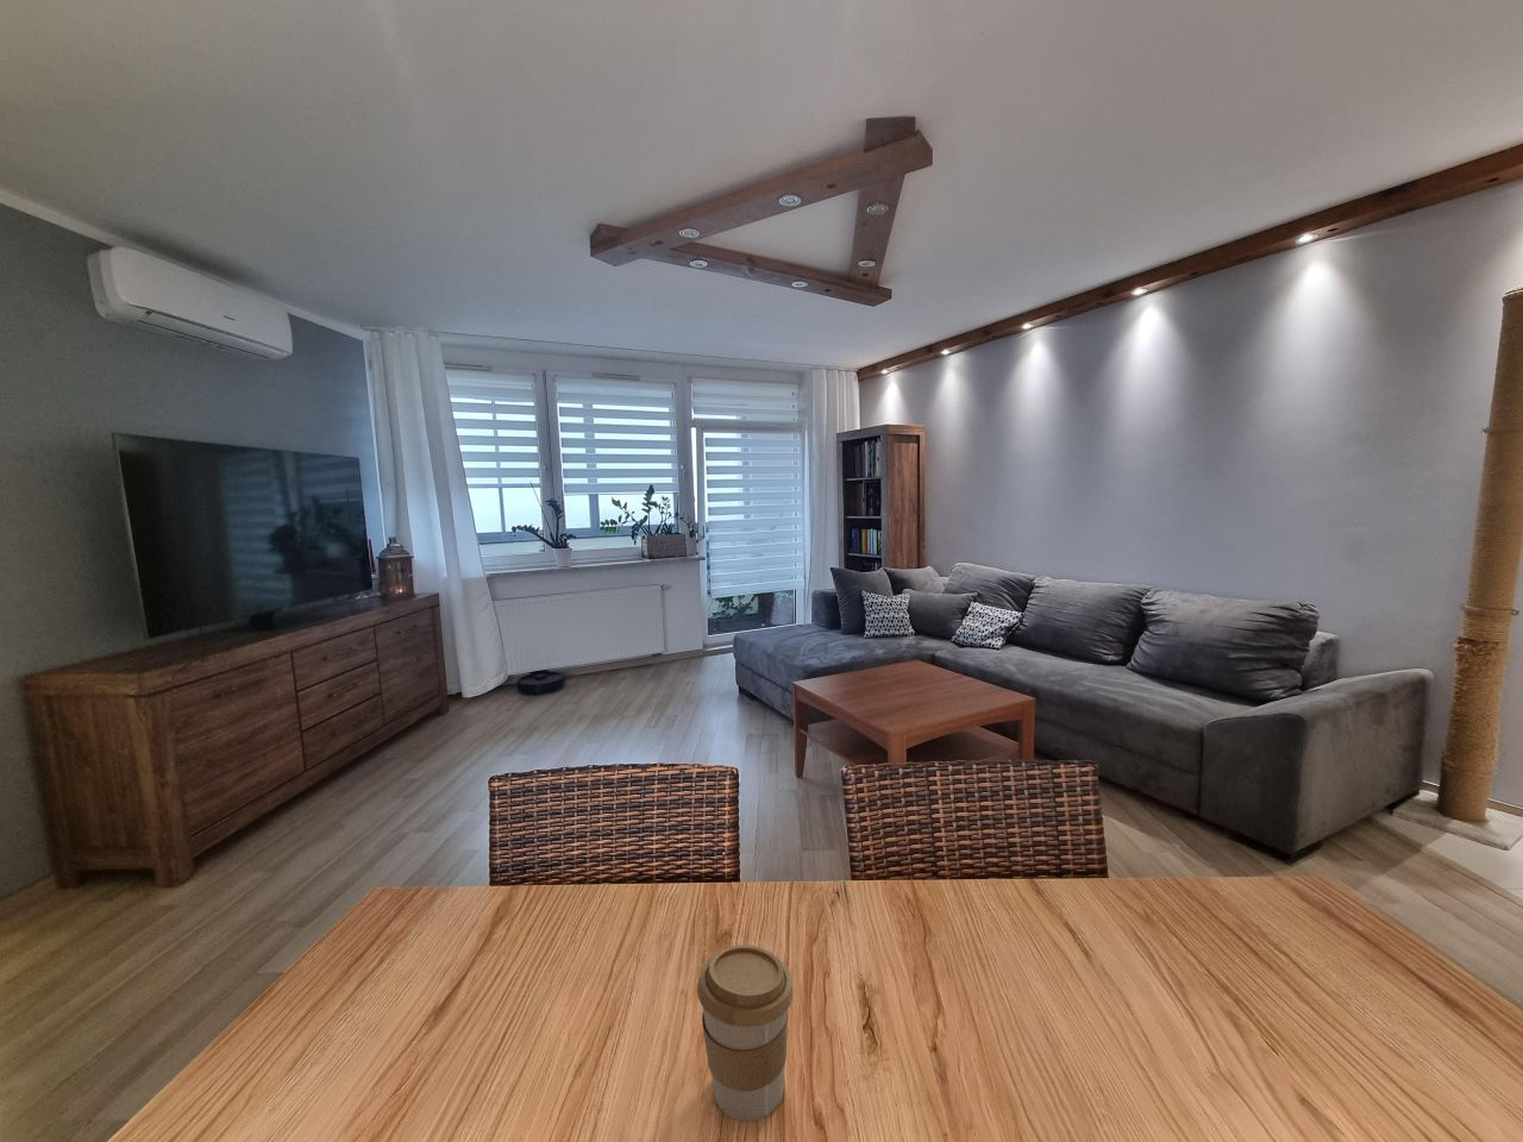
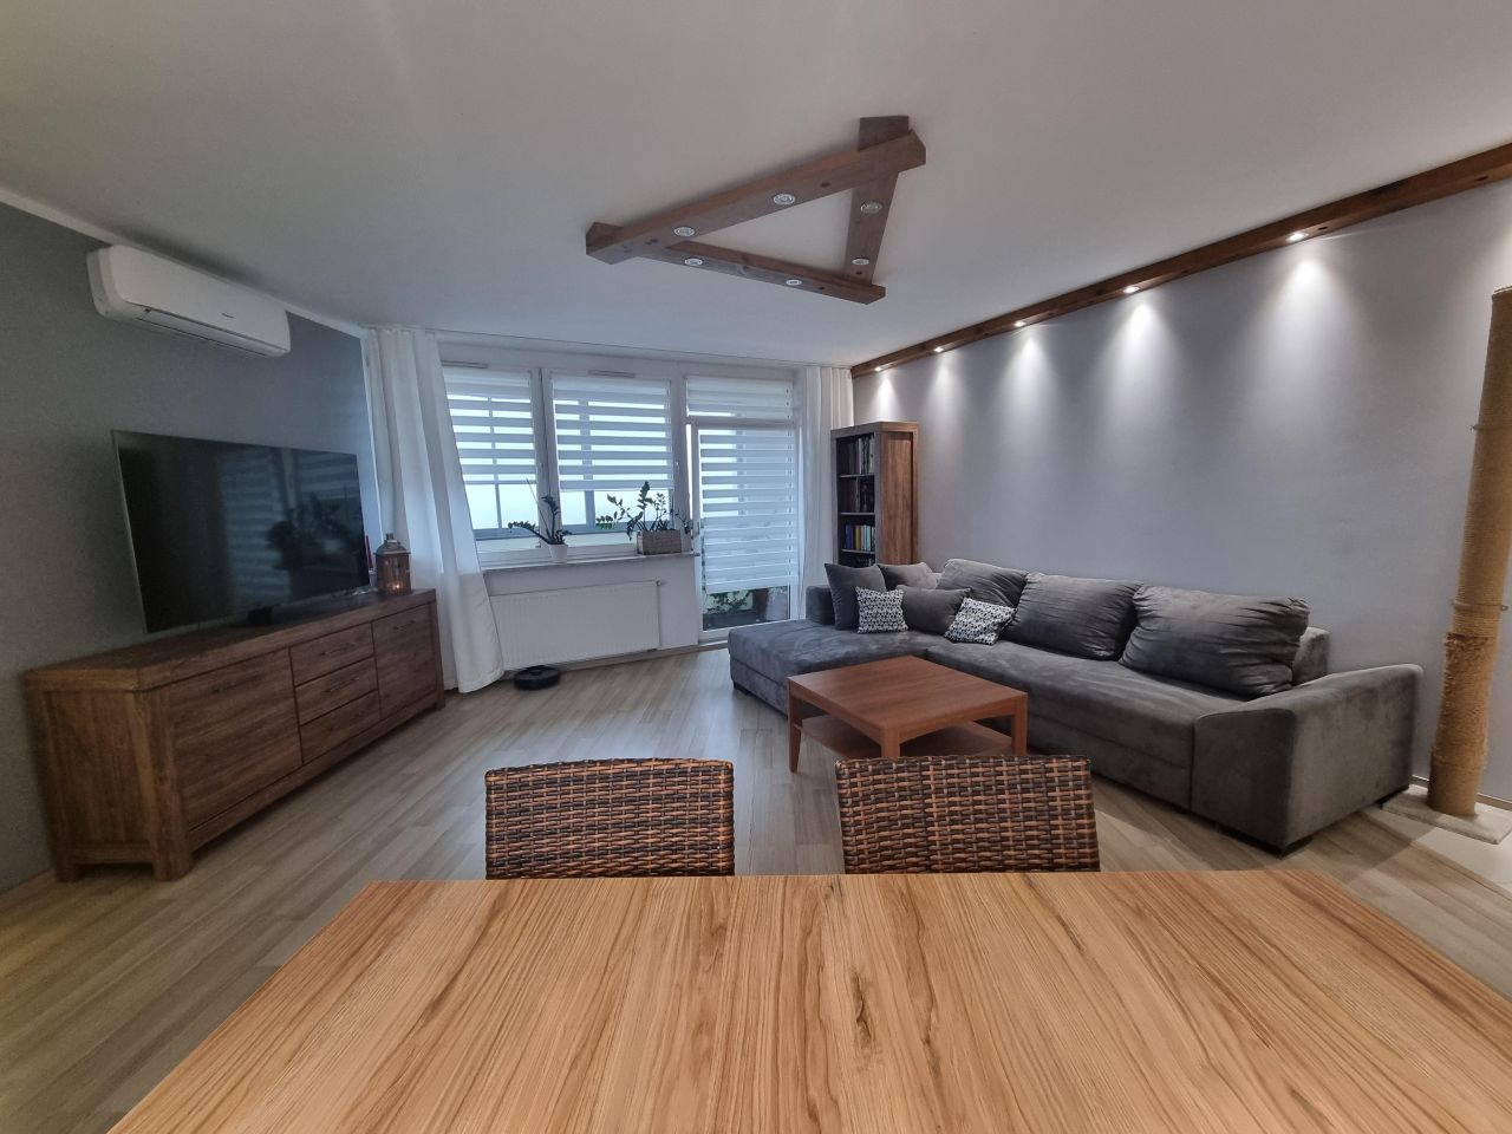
- coffee cup (746, 1026)
